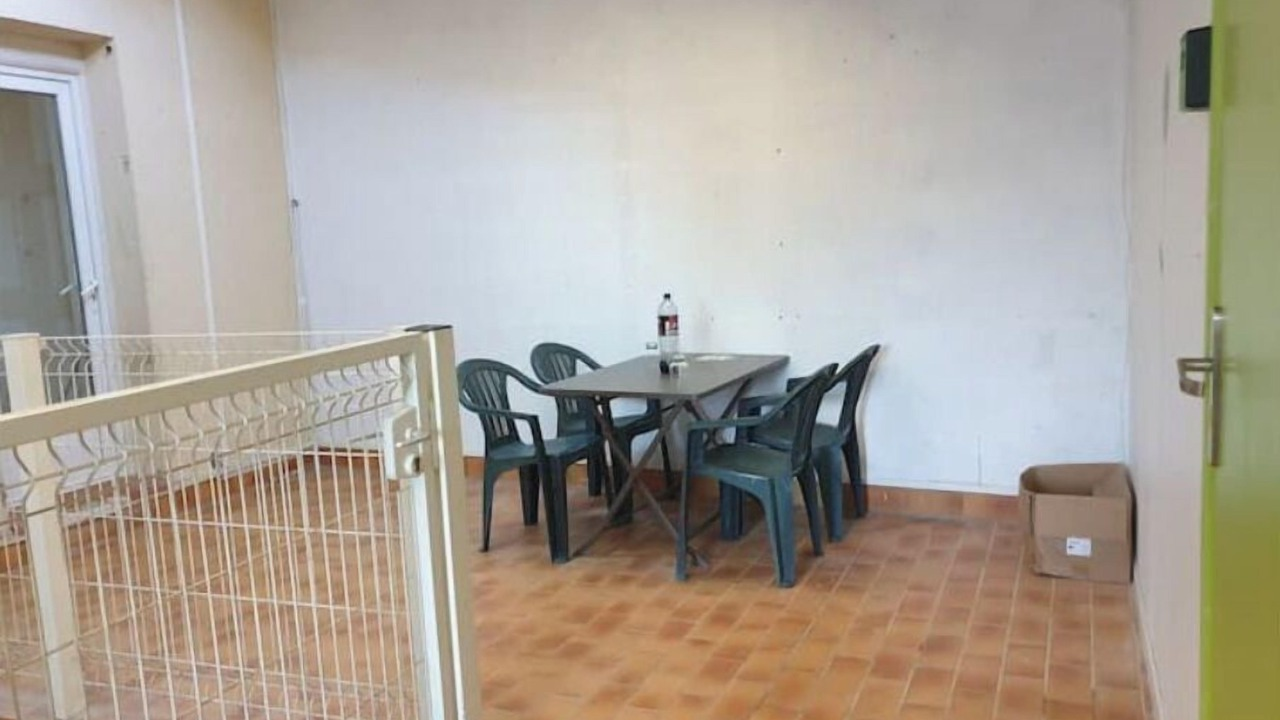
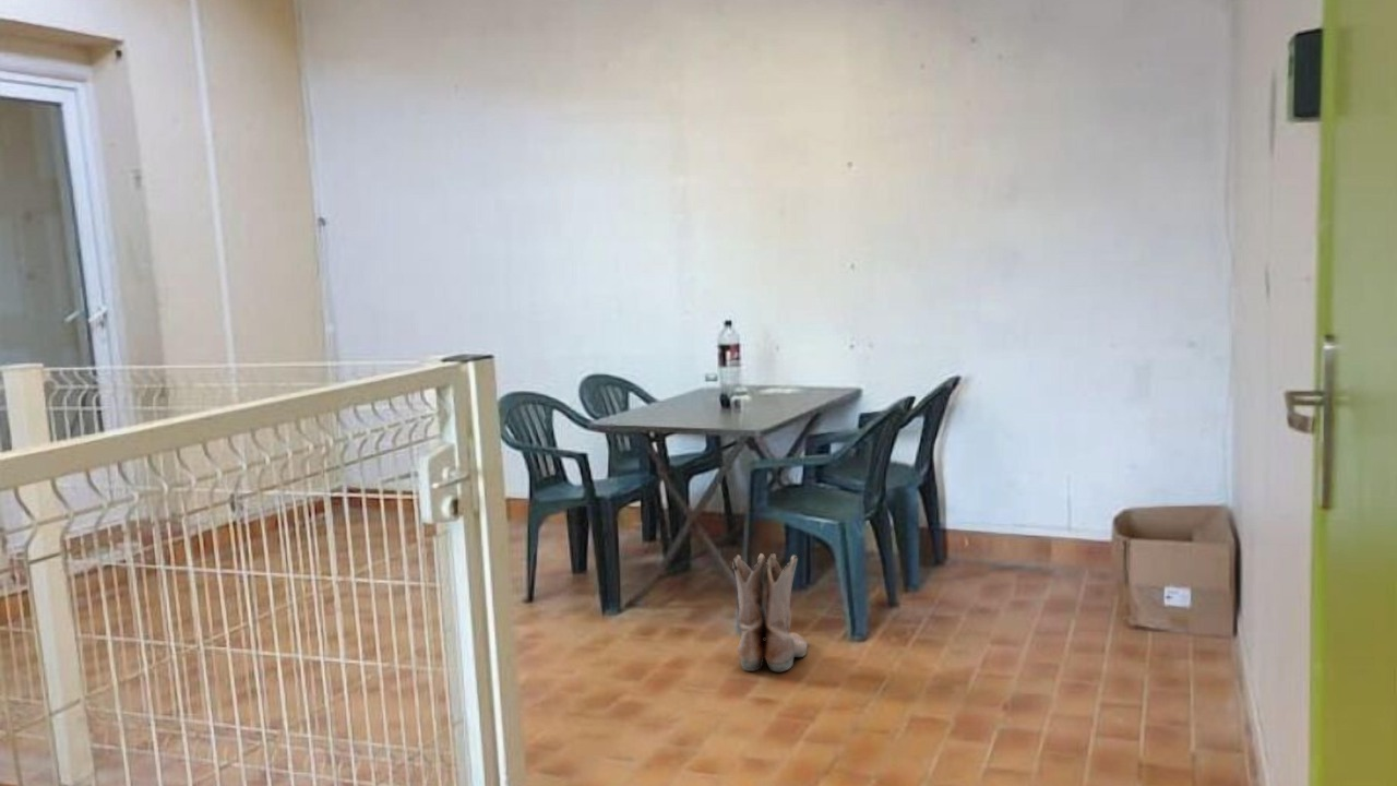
+ boots (769, 603)
